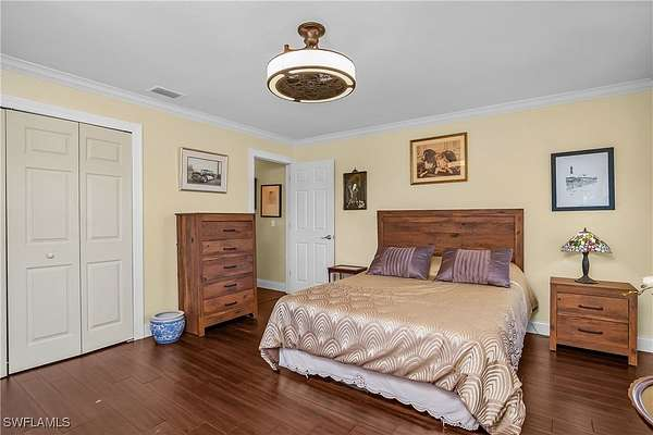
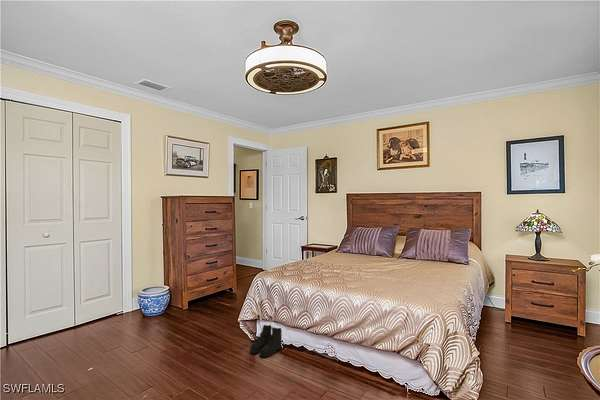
+ boots (266, 338)
